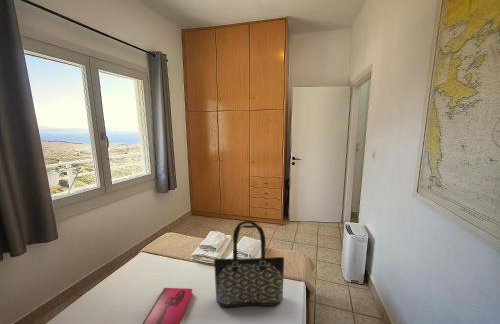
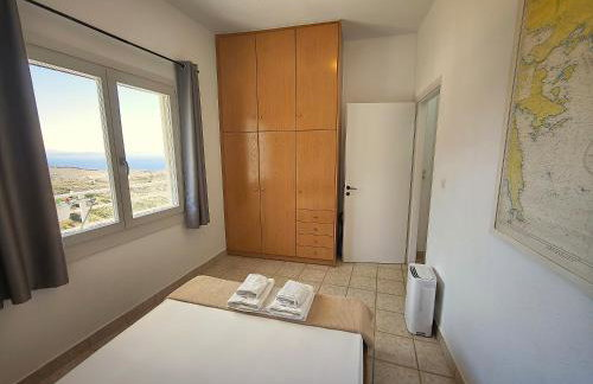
- hardback book (169, 307)
- tote bag (249, 263)
